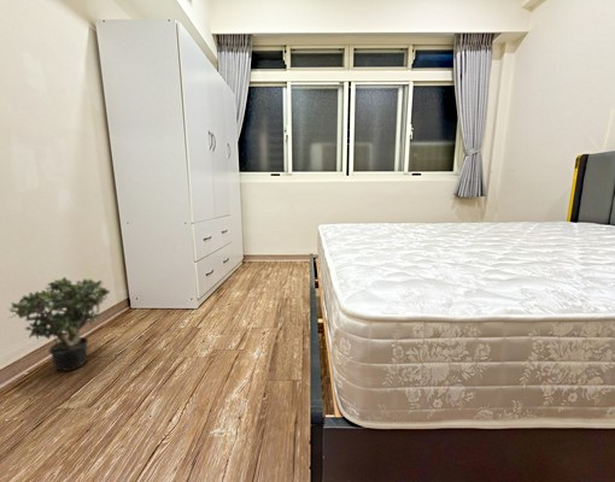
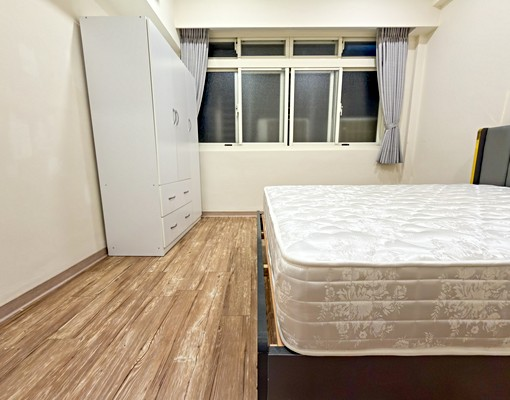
- potted plant (72, 321)
